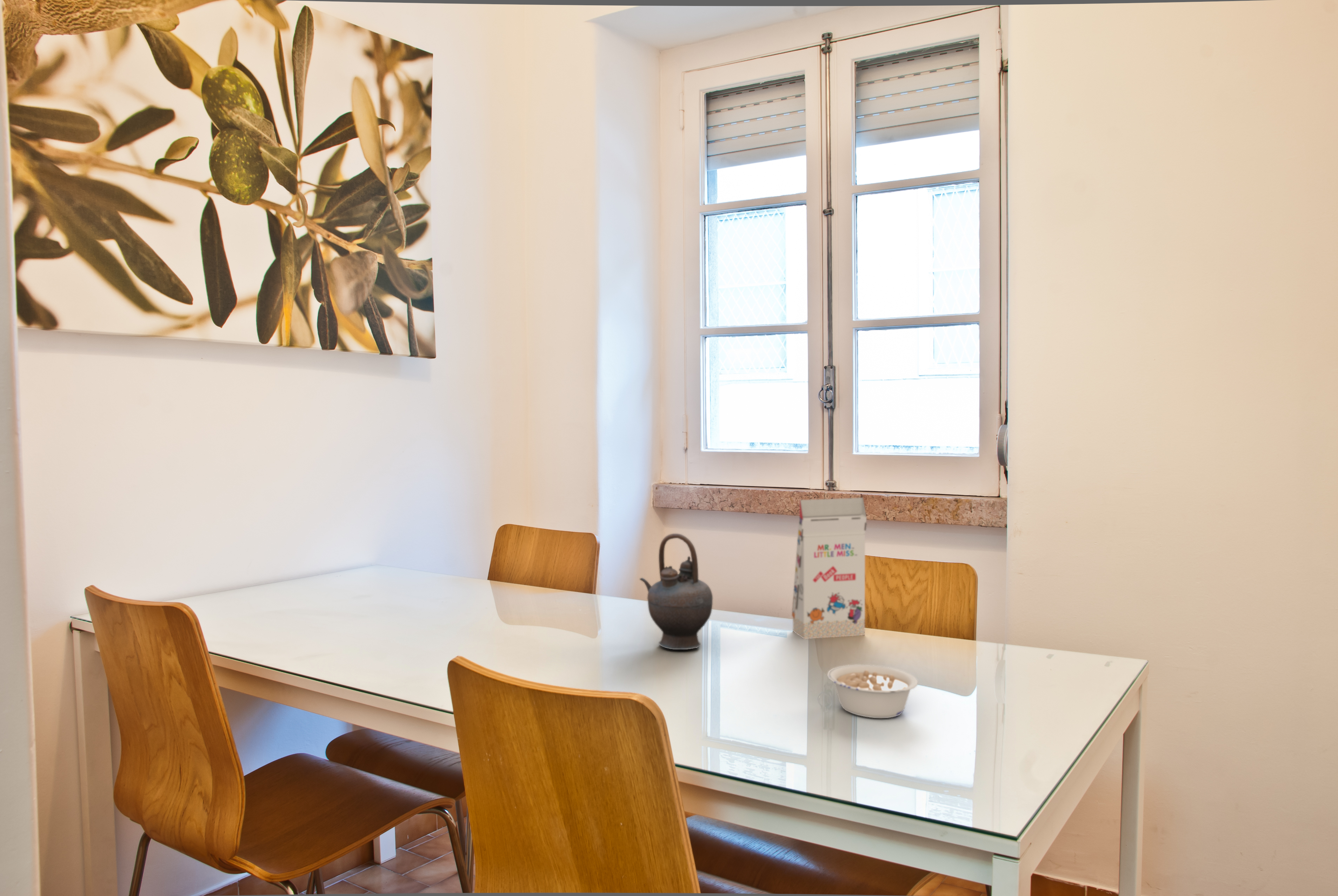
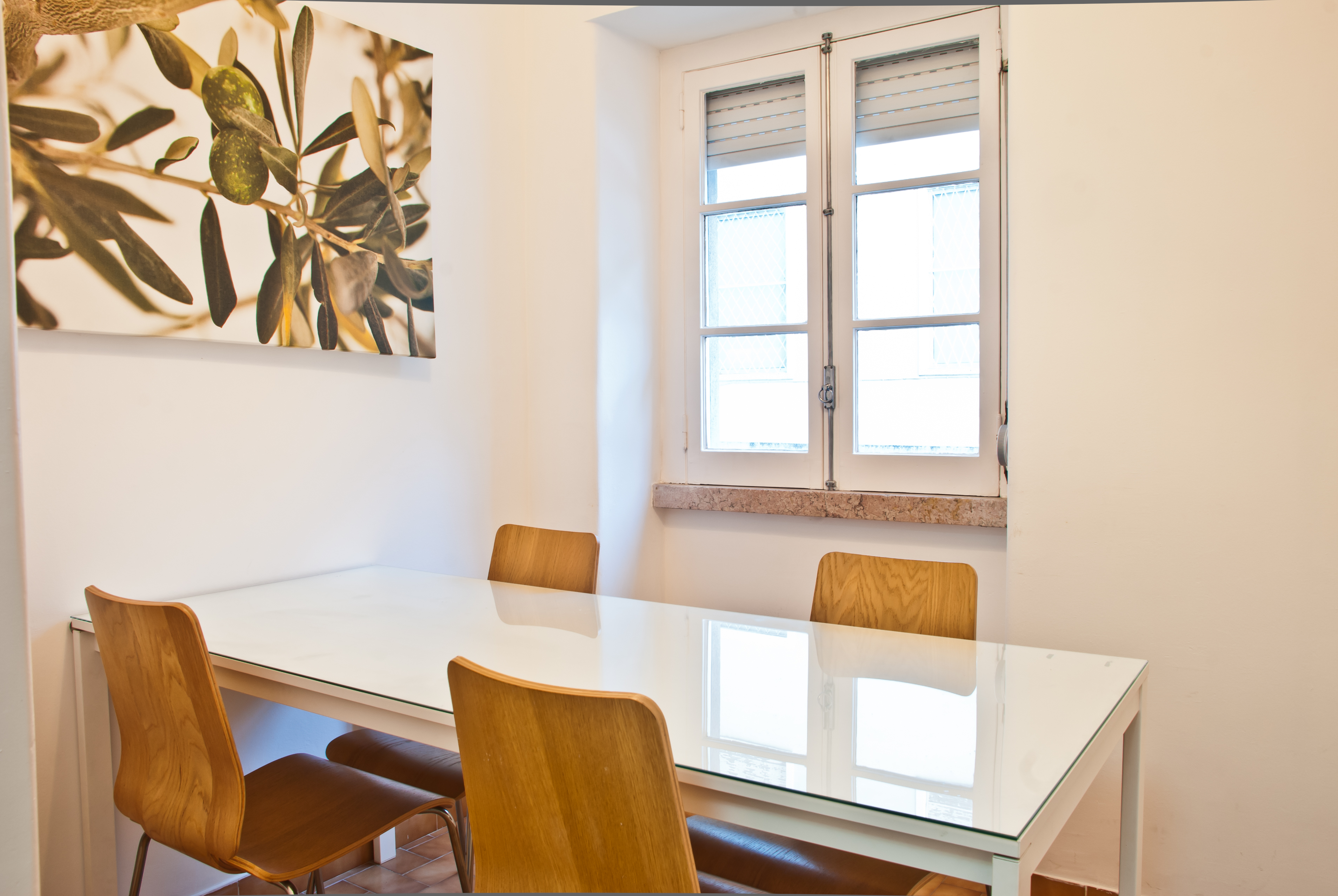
- teapot (673, 589)
- gift box (828, 566)
- legume (875, 690)
